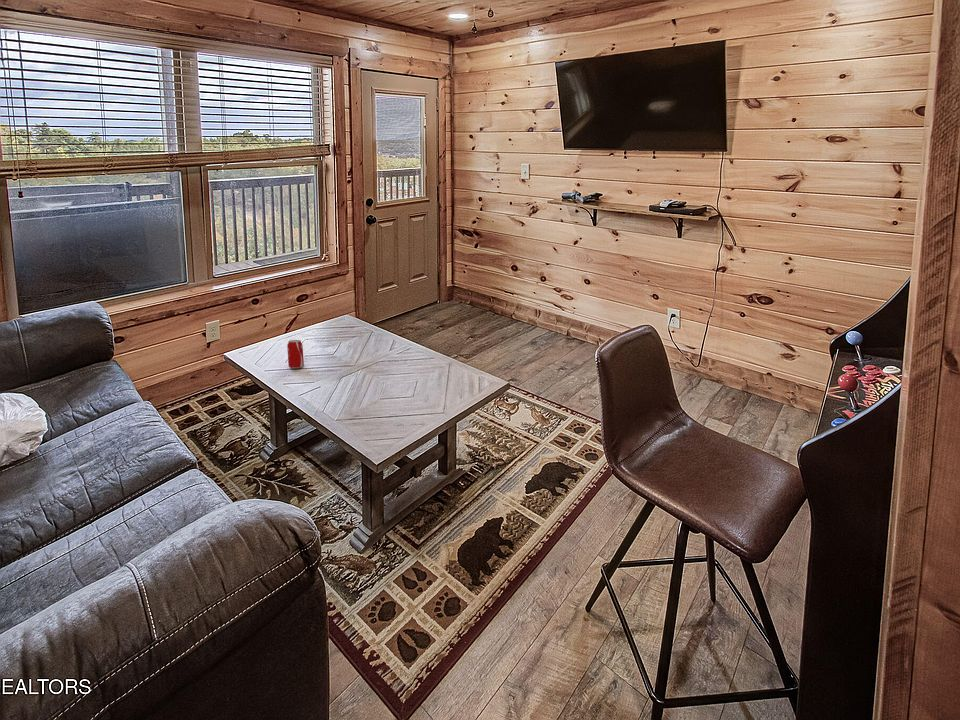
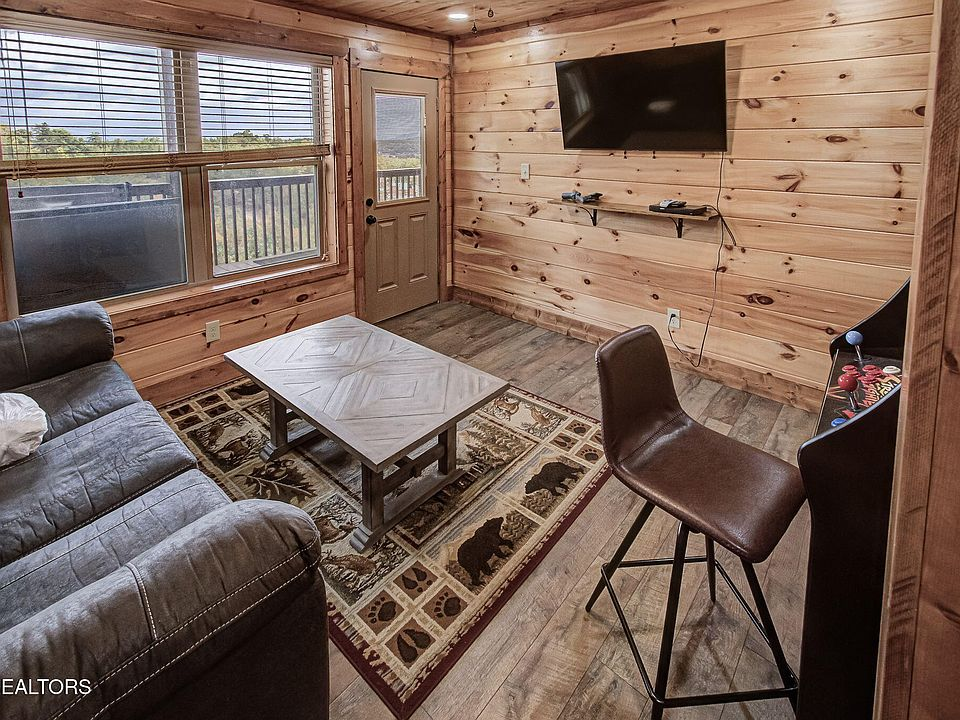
- beverage can (295, 354)
